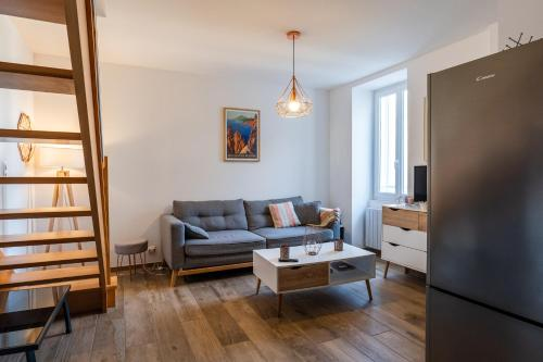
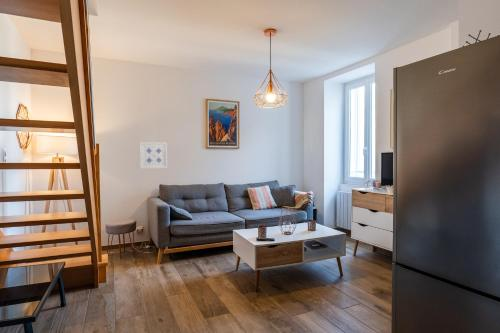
+ wall art (153, 155)
